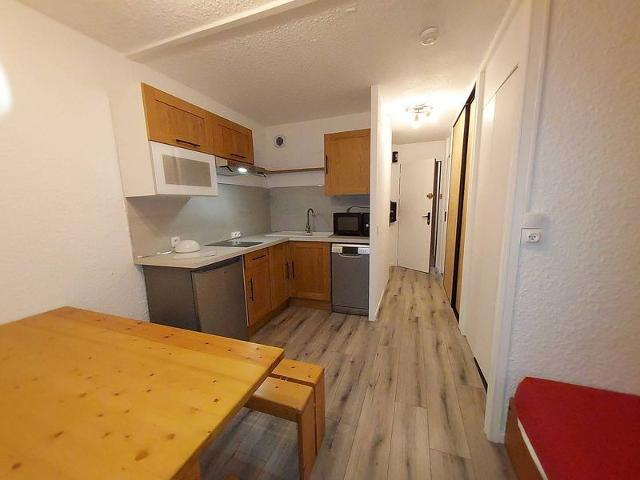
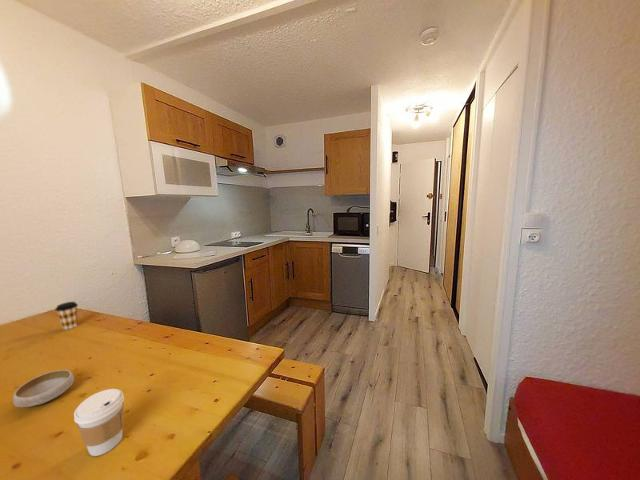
+ coffee cup (68, 315)
+ bowl (45, 389)
+ coffee cup (102, 421)
